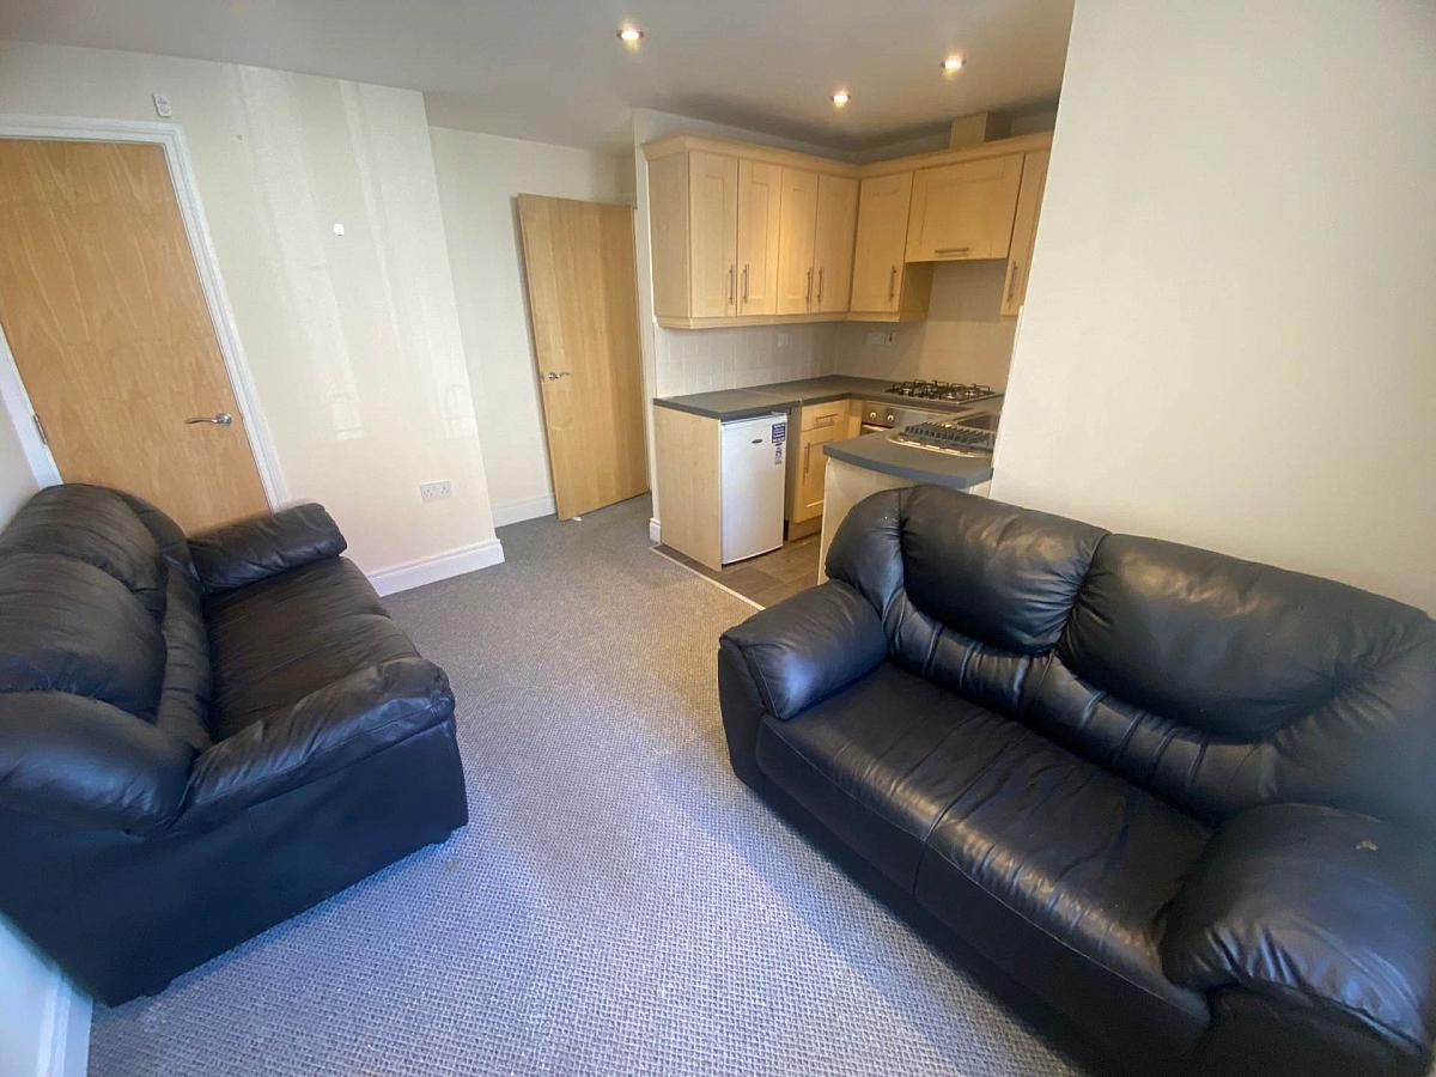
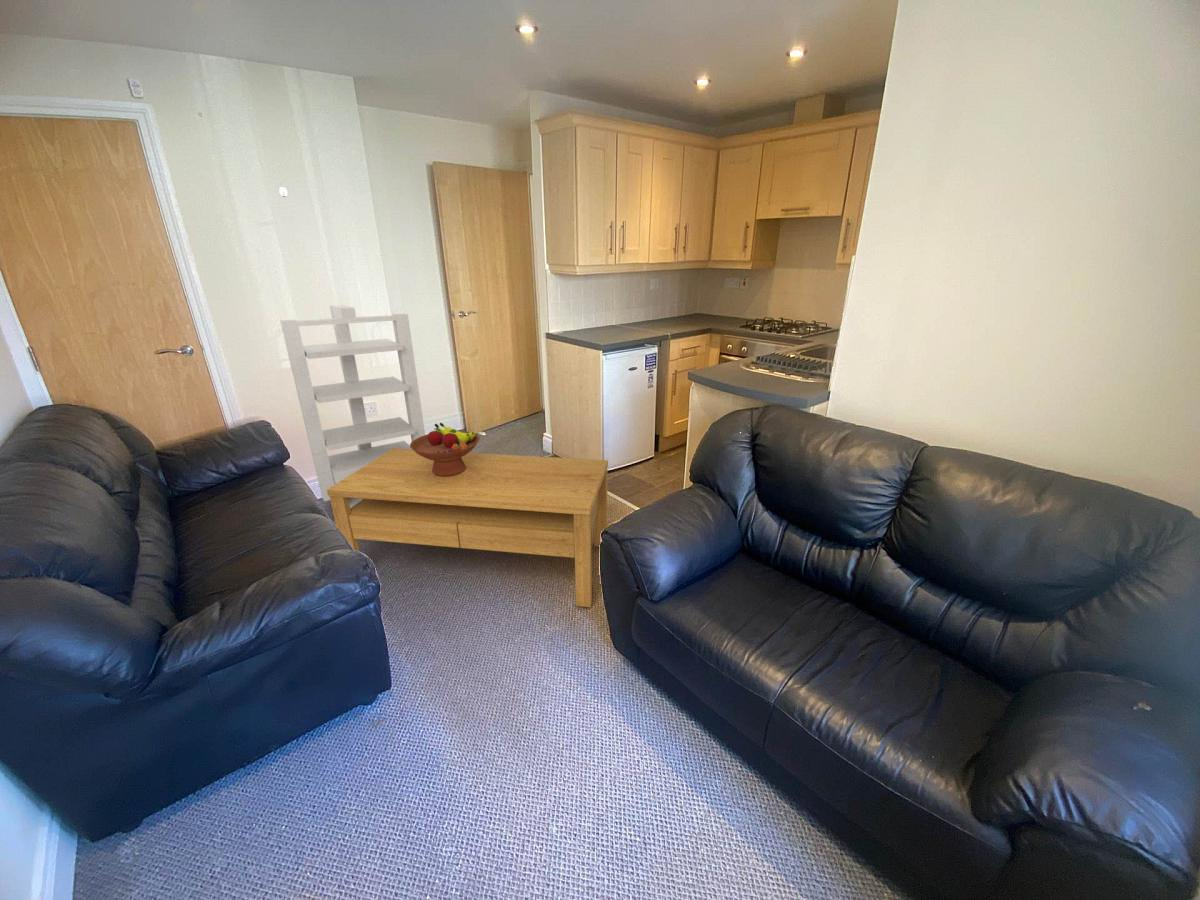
+ fruit bowl (446, 450)
+ coffee table (481, 520)
+ storage cabinet (361, 408)
